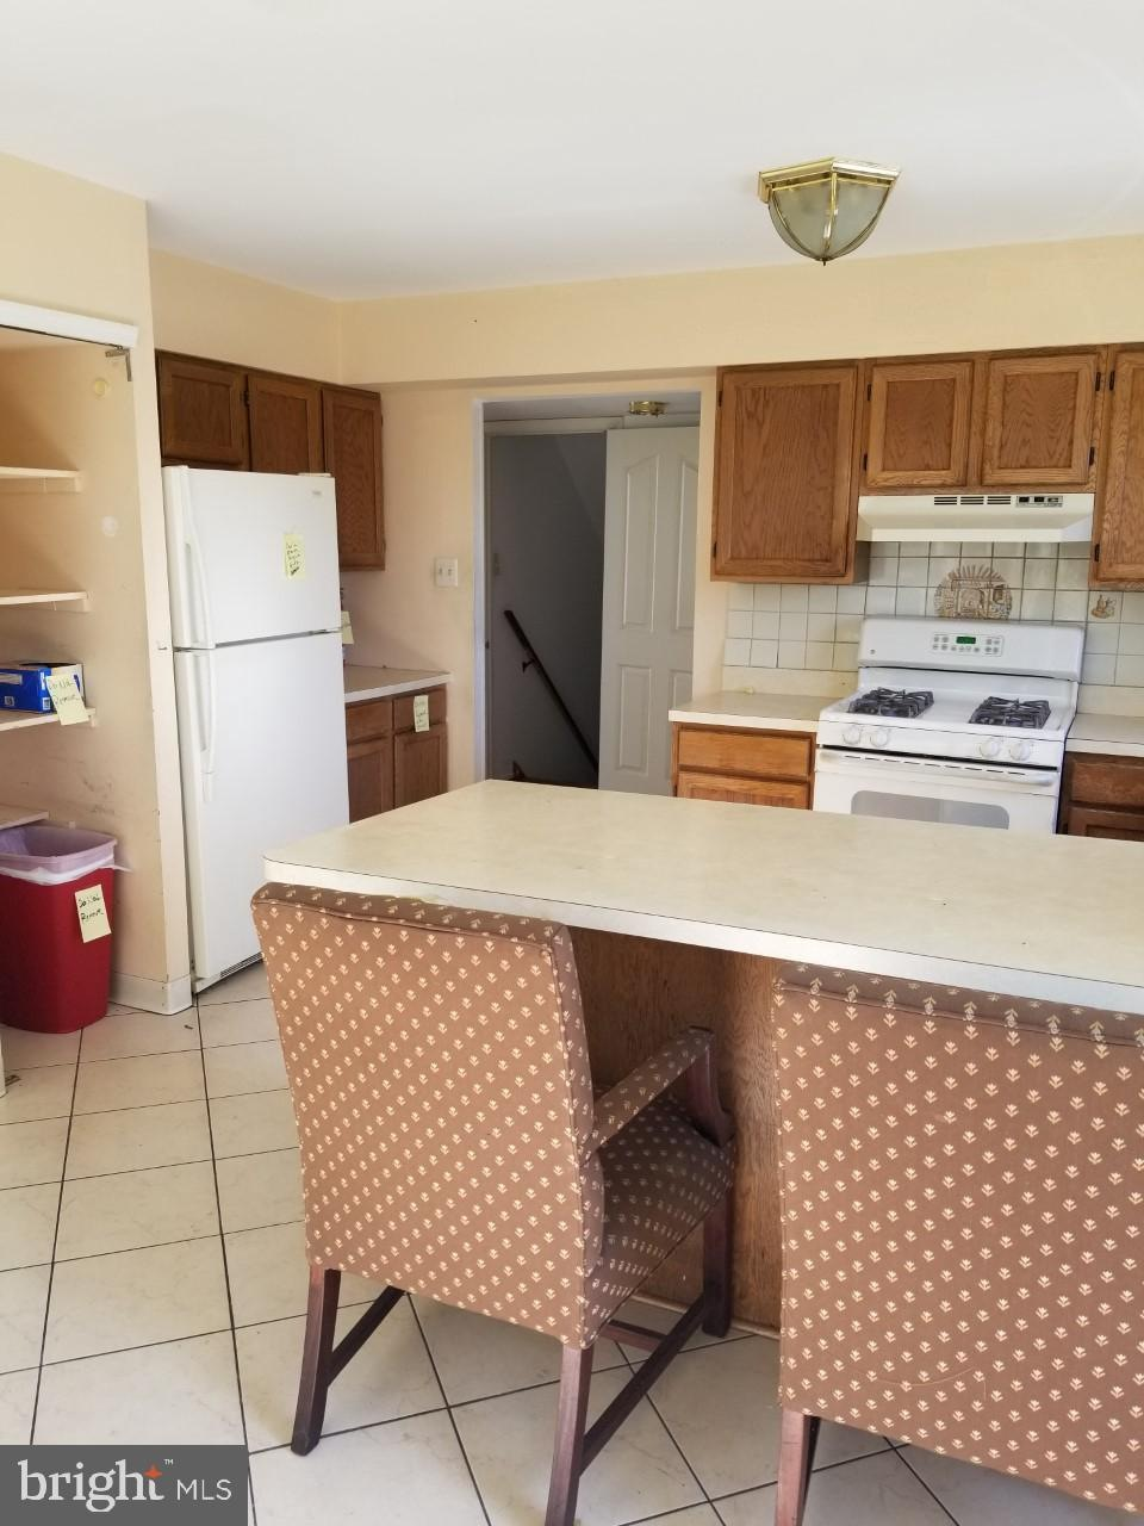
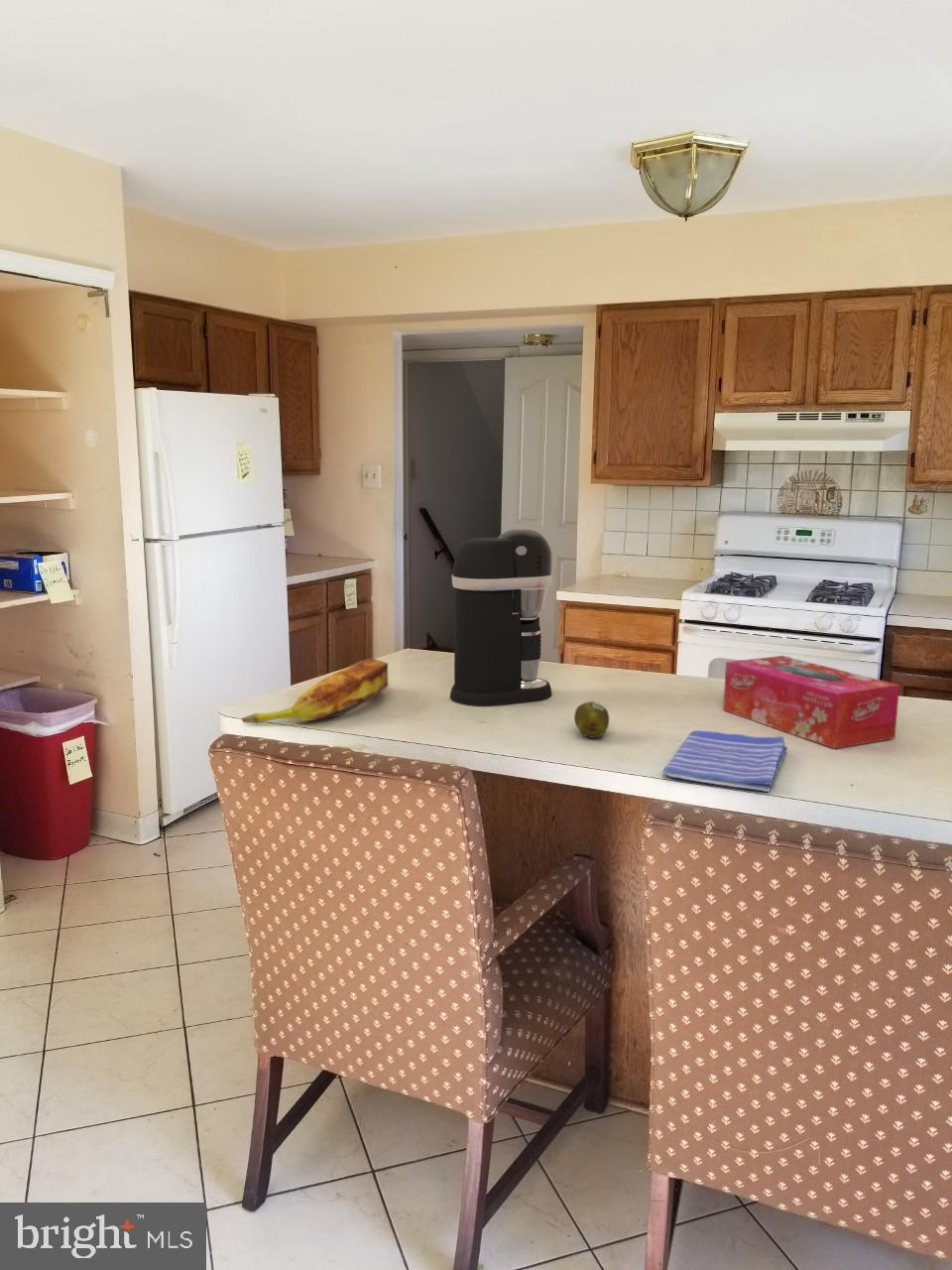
+ dish towel (727, 756)
+ fruit (592, 719)
+ tissue box (806, 698)
+ banana (330, 684)
+ coffee maker (502, 613)
